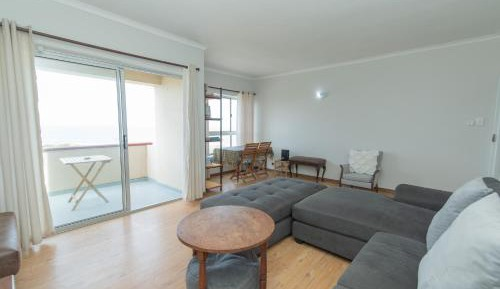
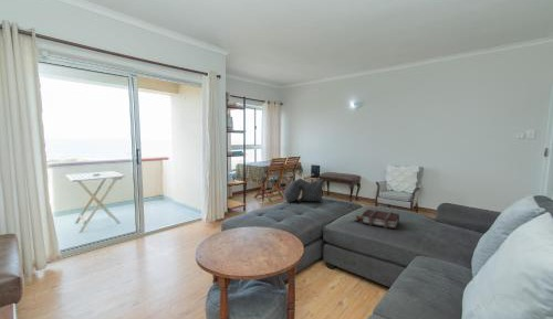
+ cushion (303, 189)
+ book (376, 217)
